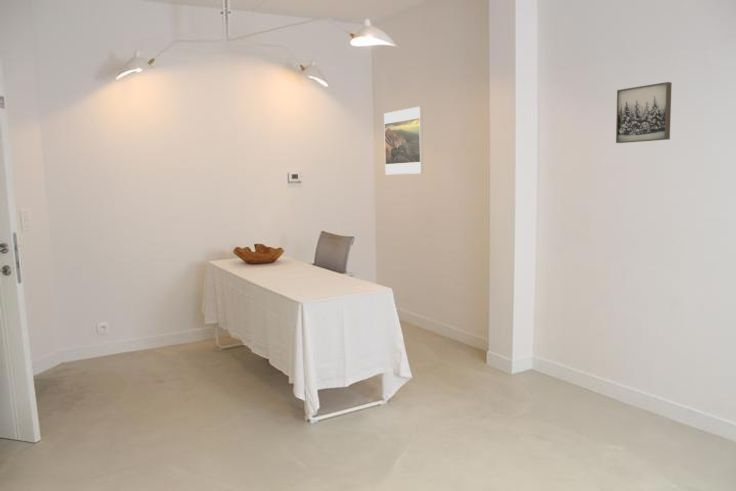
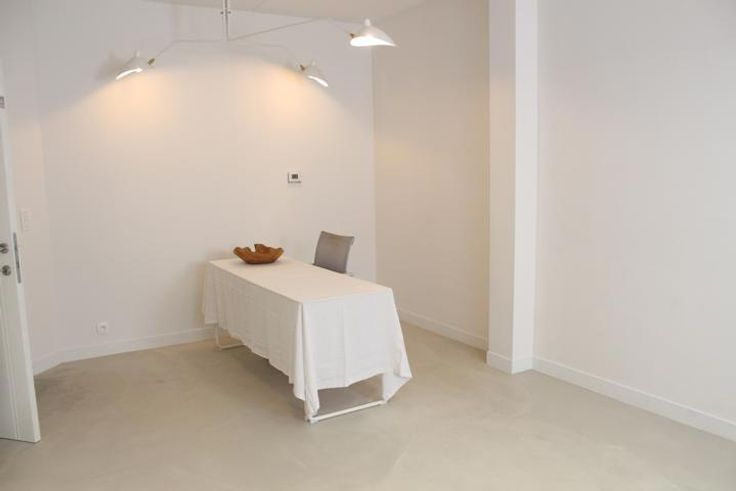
- wall art (642, 114)
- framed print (402, 142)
